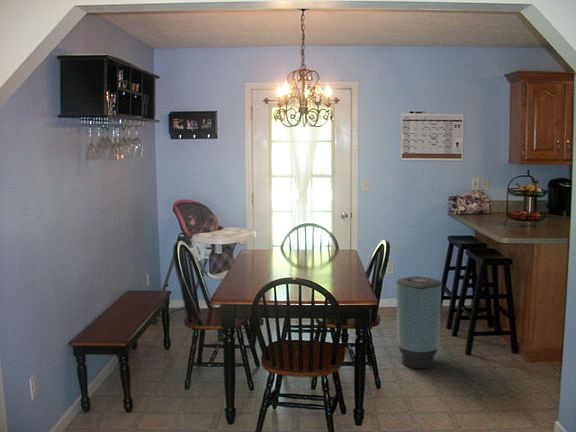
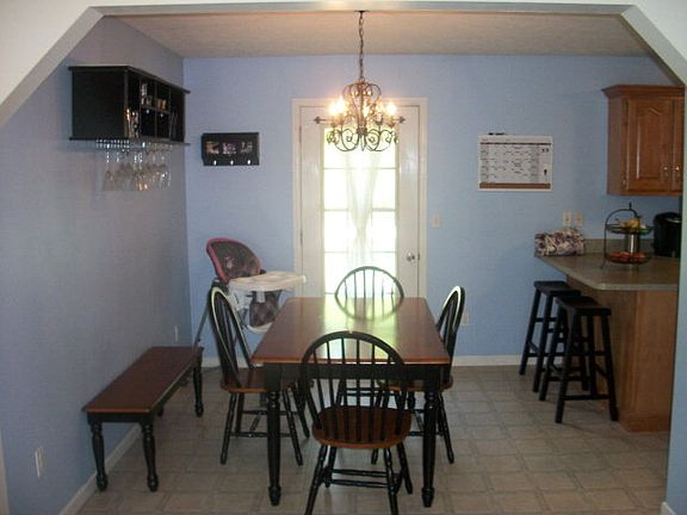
- trash can (418, 320)
